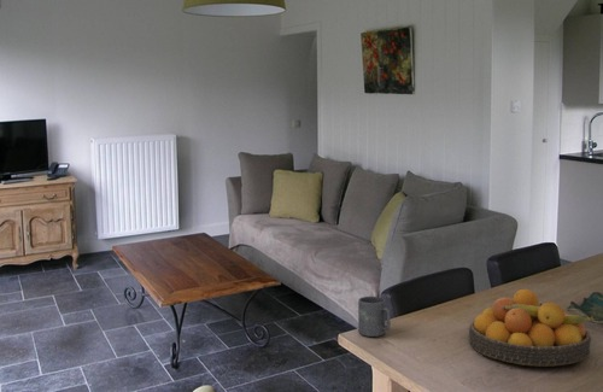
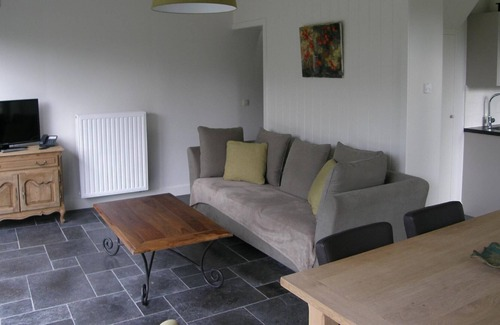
- fruit bowl (527, 321)
- mug (375, 317)
